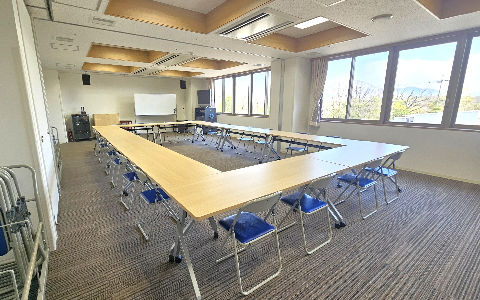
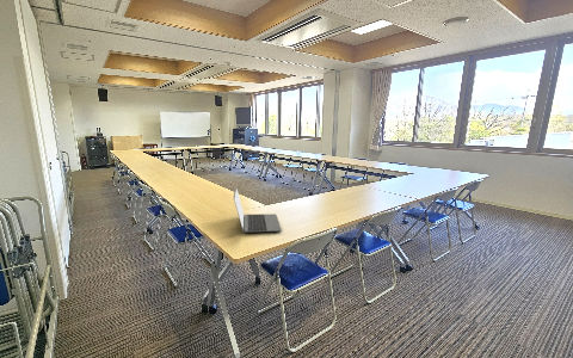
+ laptop (257, 215)
